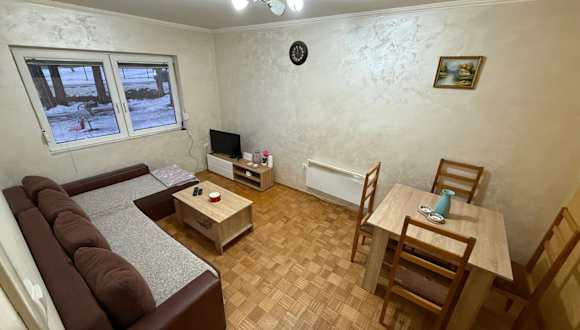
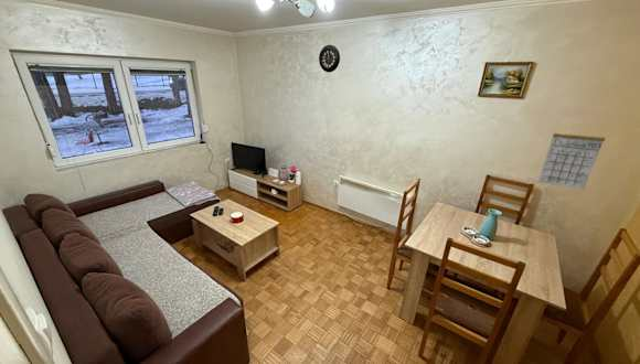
+ calendar (570, 154)
